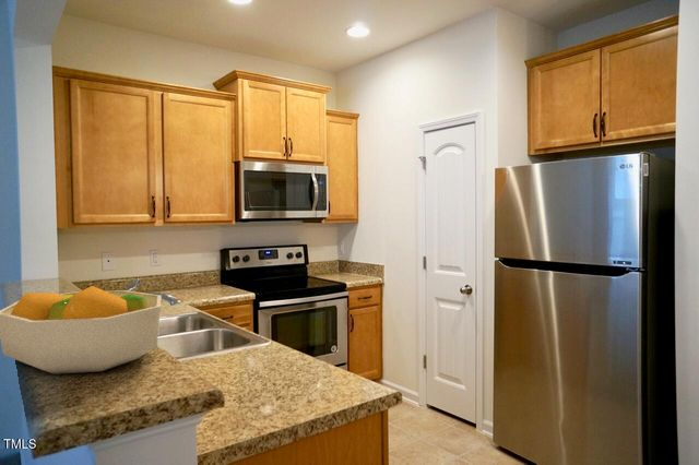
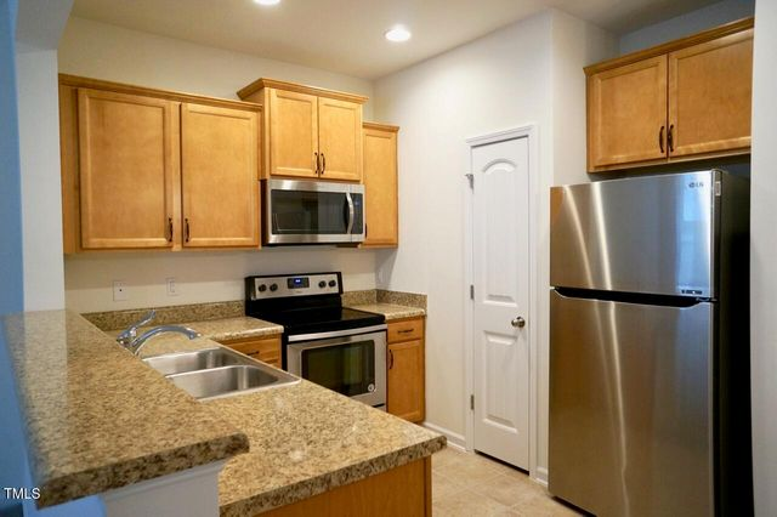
- fruit bowl (86, 317)
